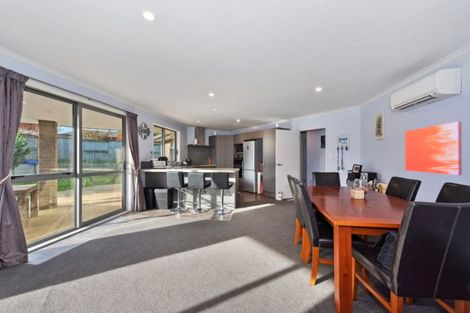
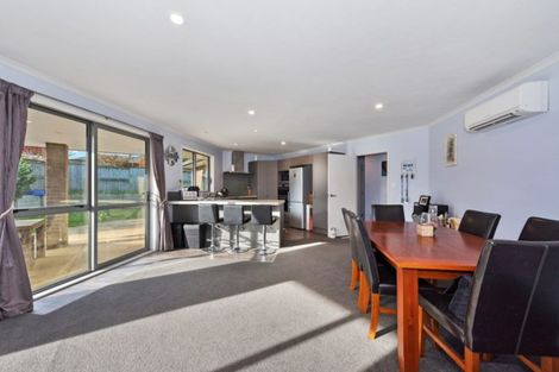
- wall art (429, 149)
